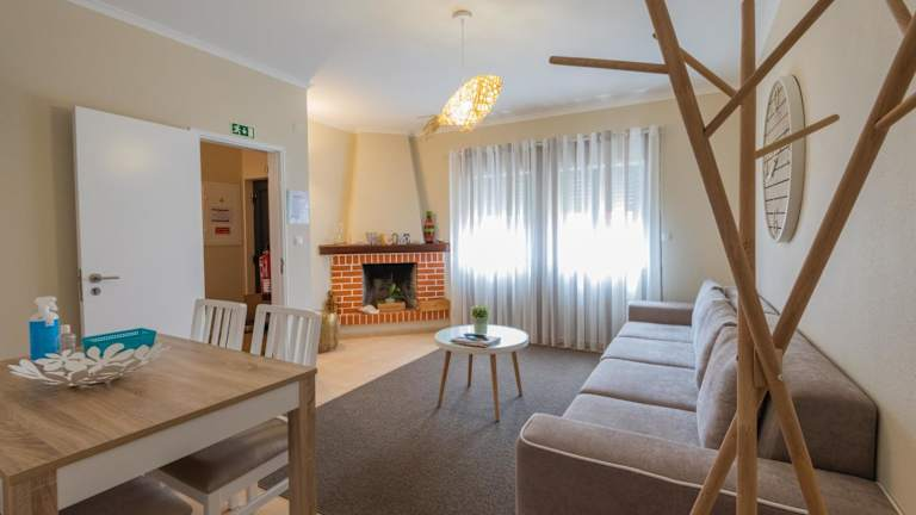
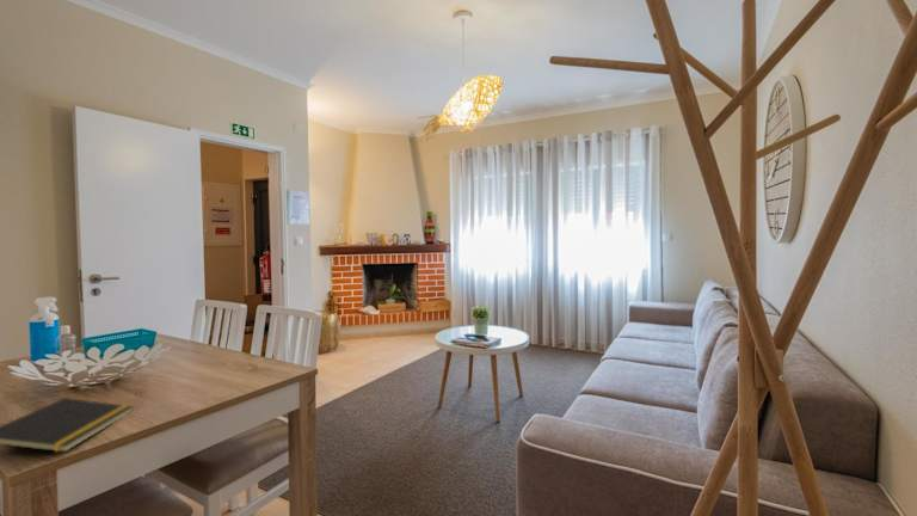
+ notepad (64, 422)
